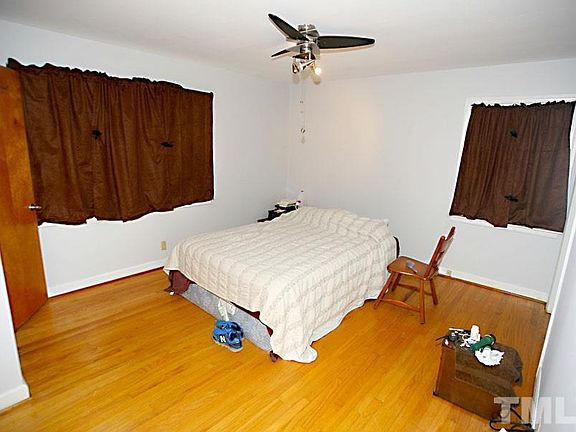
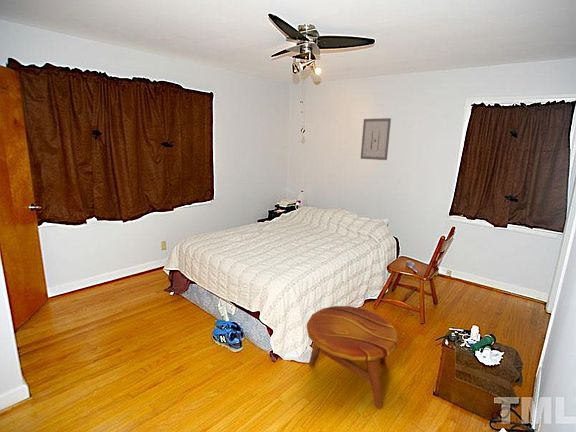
+ wall art (375, 139)
+ side table (349, 350)
